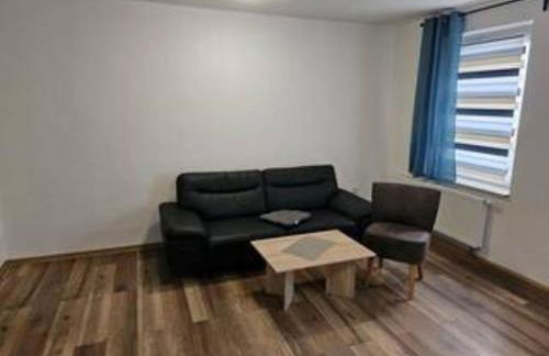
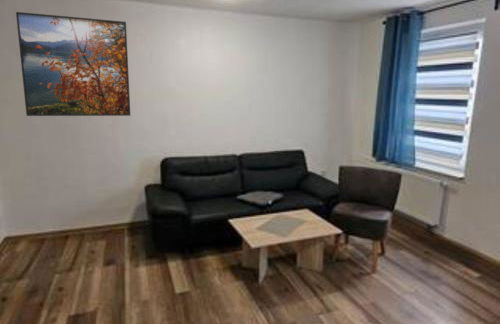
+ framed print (77, 67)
